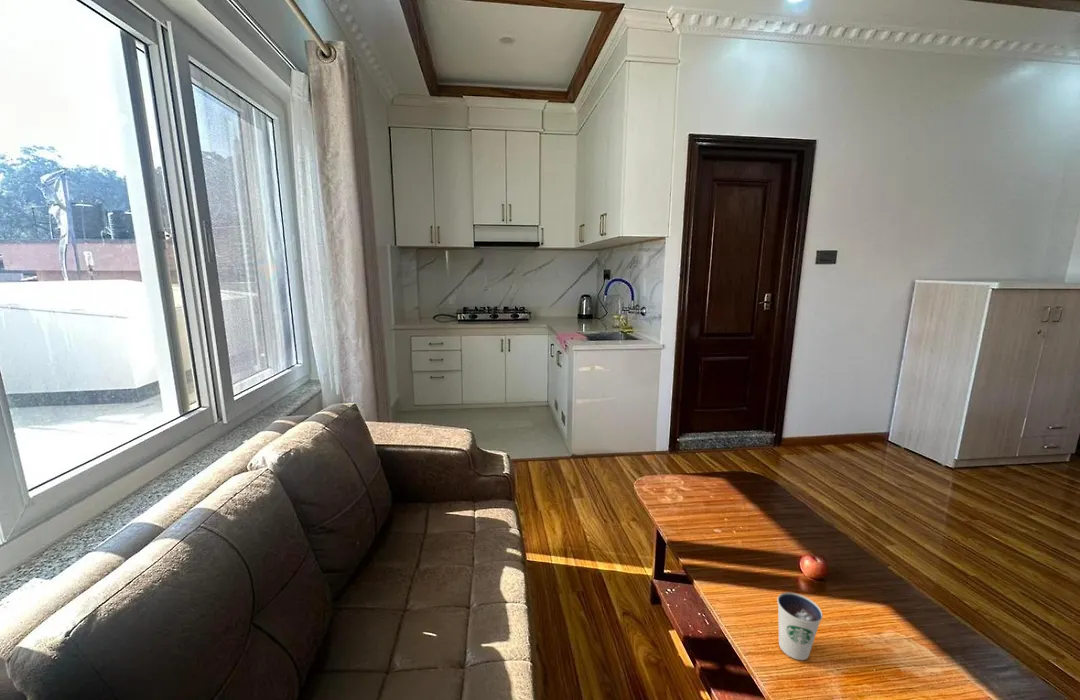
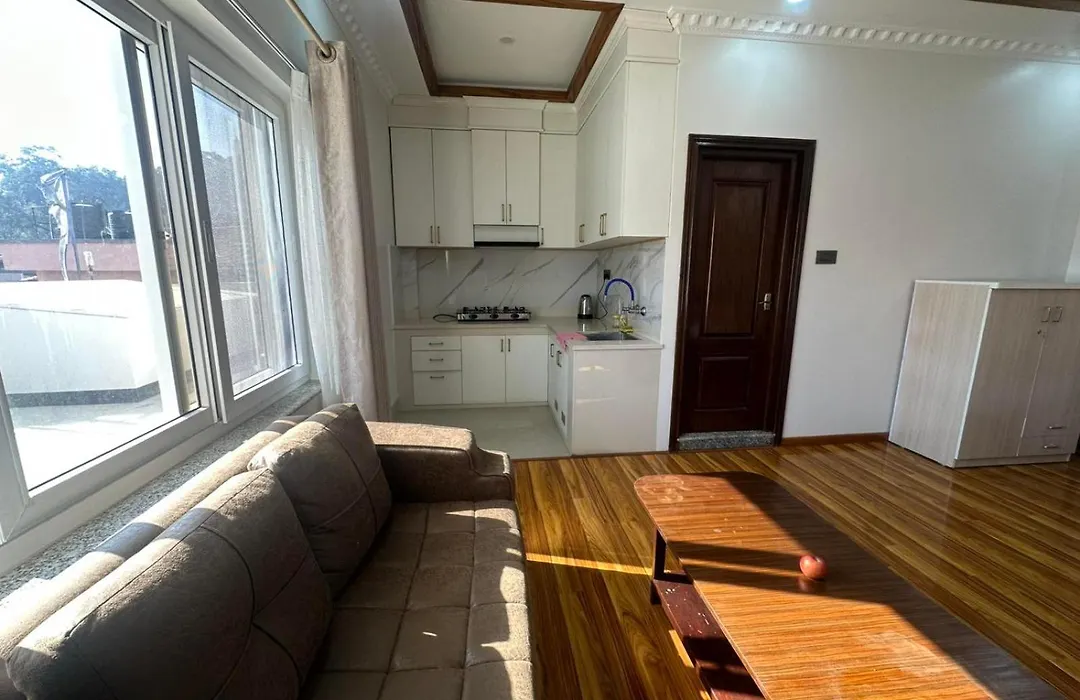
- dixie cup (796, 627)
